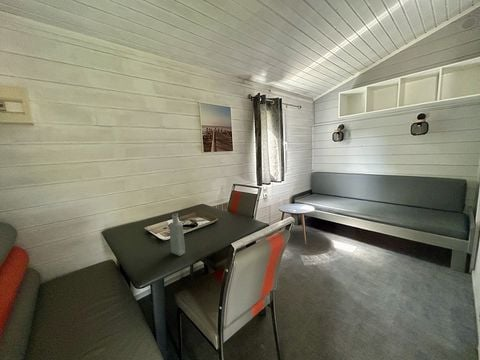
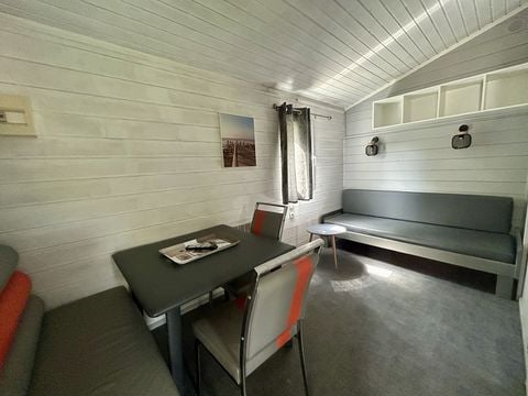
- bottle (176, 233)
